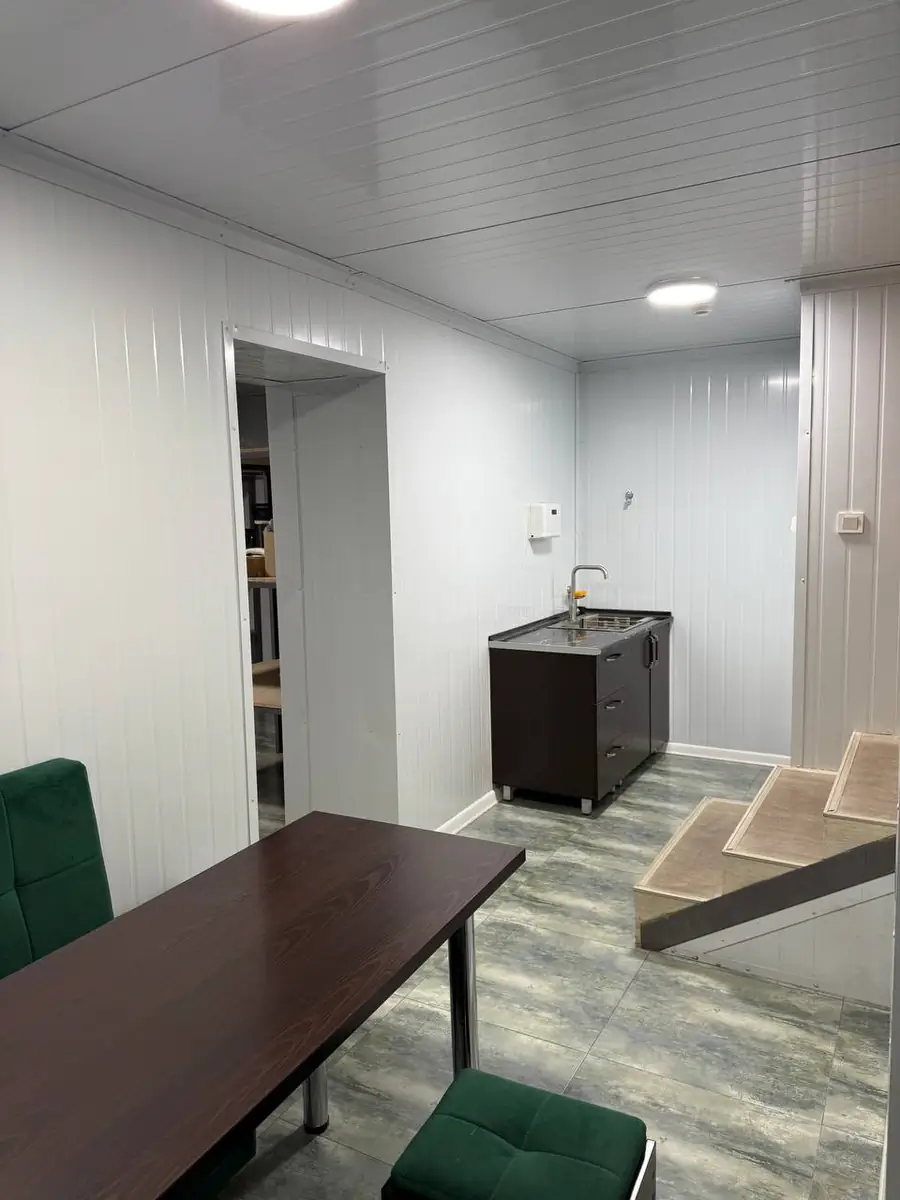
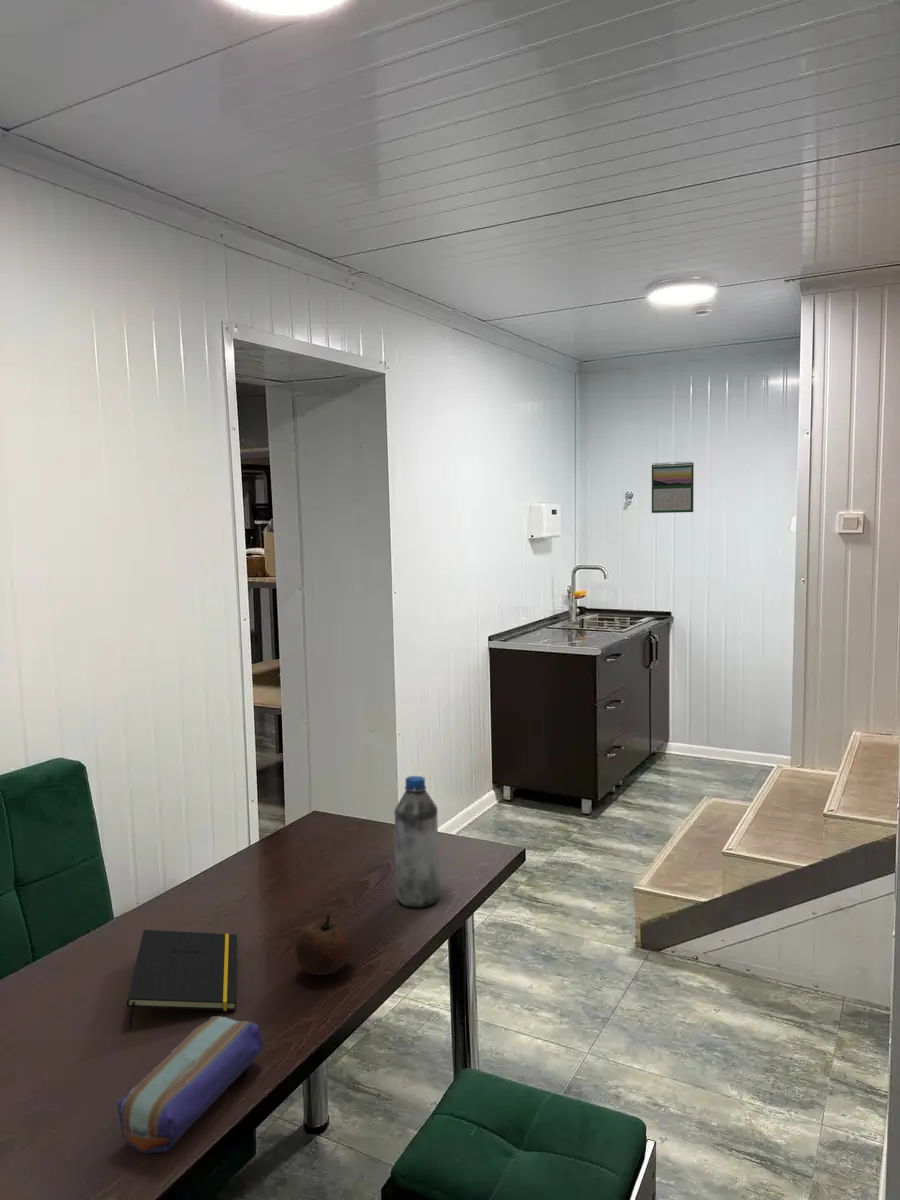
+ calendar (672, 487)
+ fruit (323, 943)
+ pencil case (196, 1076)
+ water bottle (416, 838)
+ notepad (186, 967)
